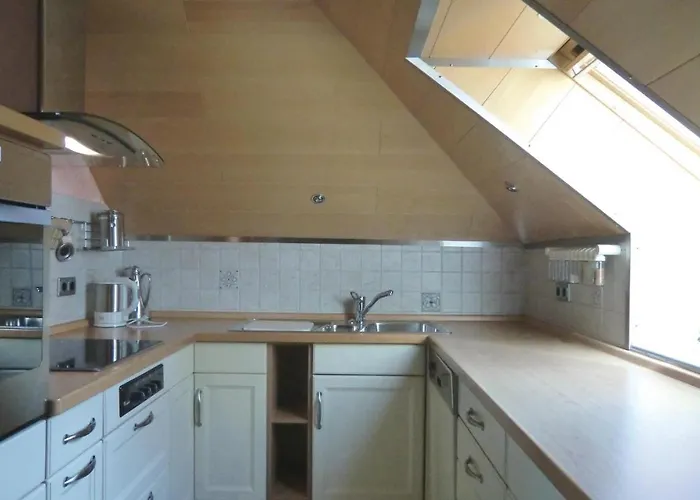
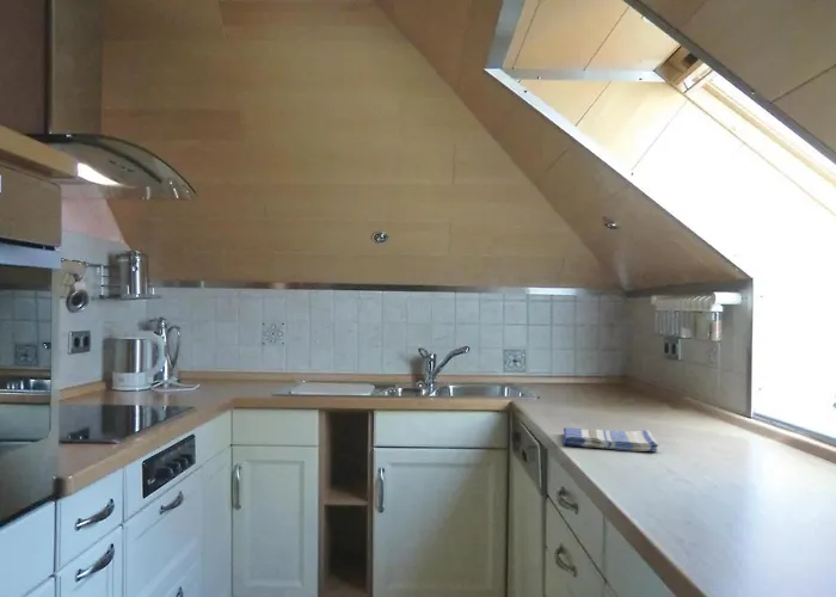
+ dish towel (608, 437)
